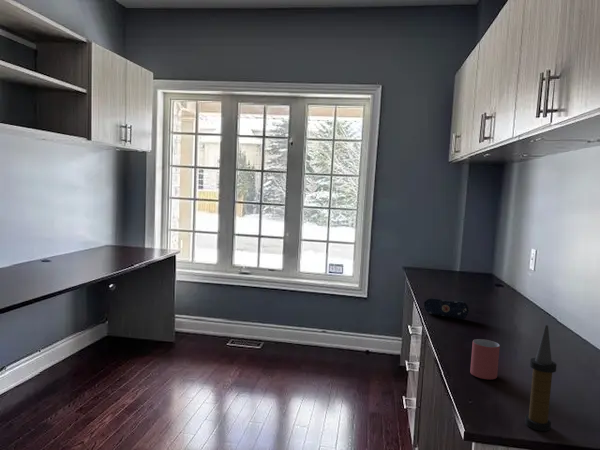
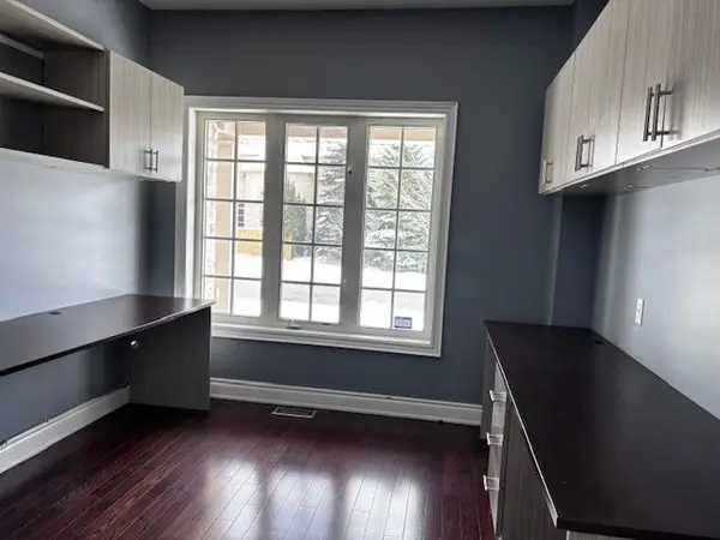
- pencil case (446, 308)
- mug (486, 357)
- candle (542, 375)
